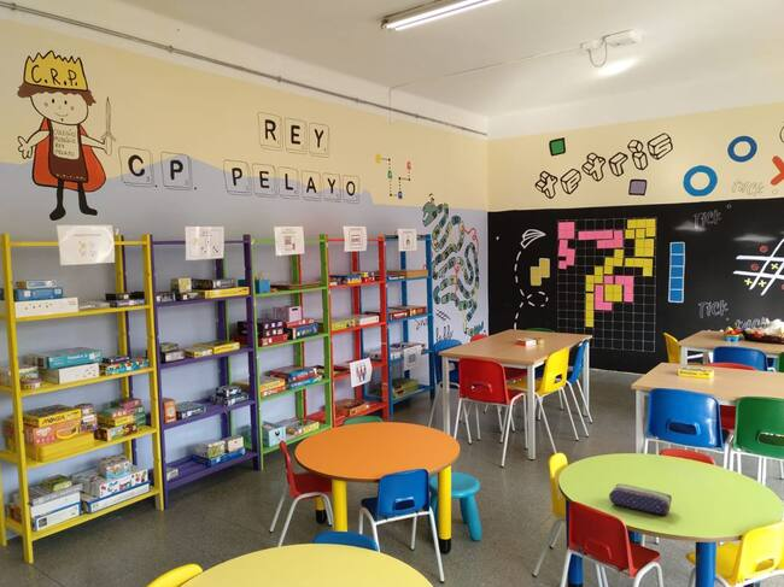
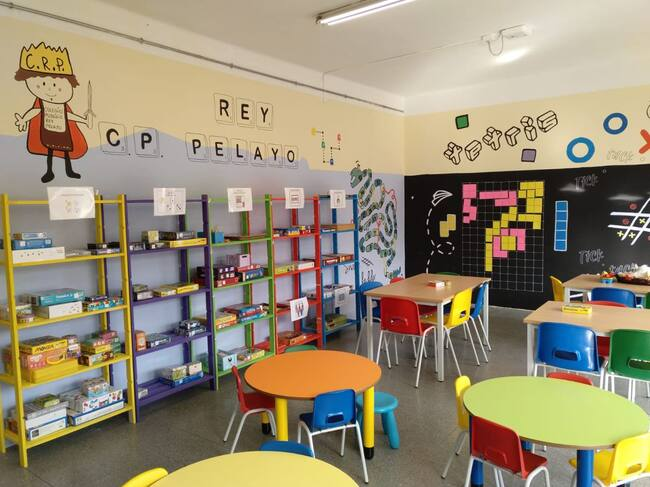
- pencil case (639, 498)
